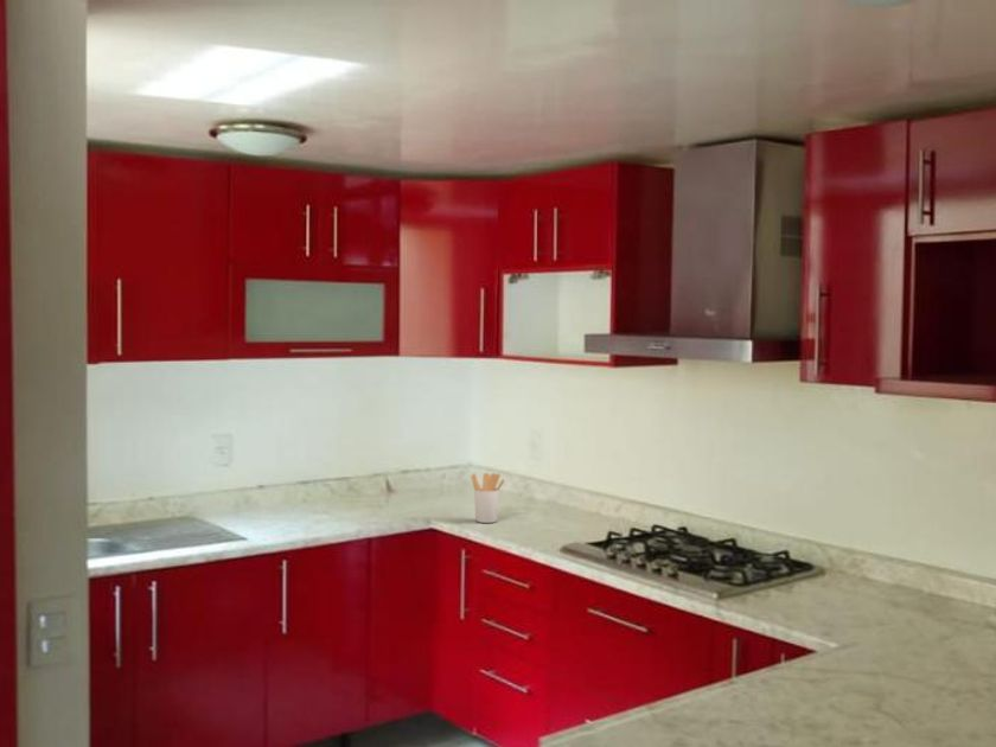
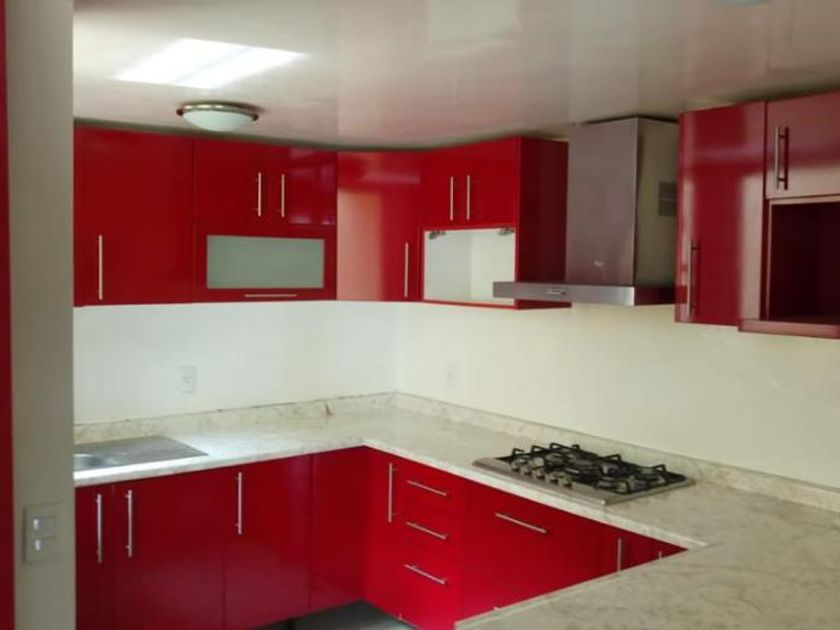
- utensil holder (487, 496)
